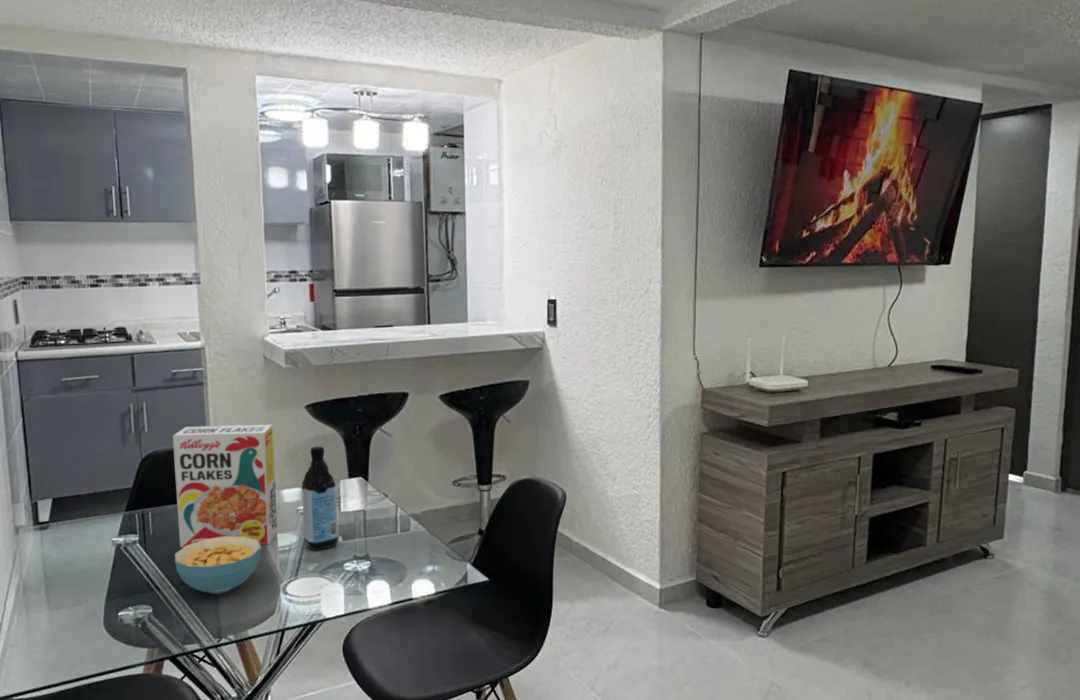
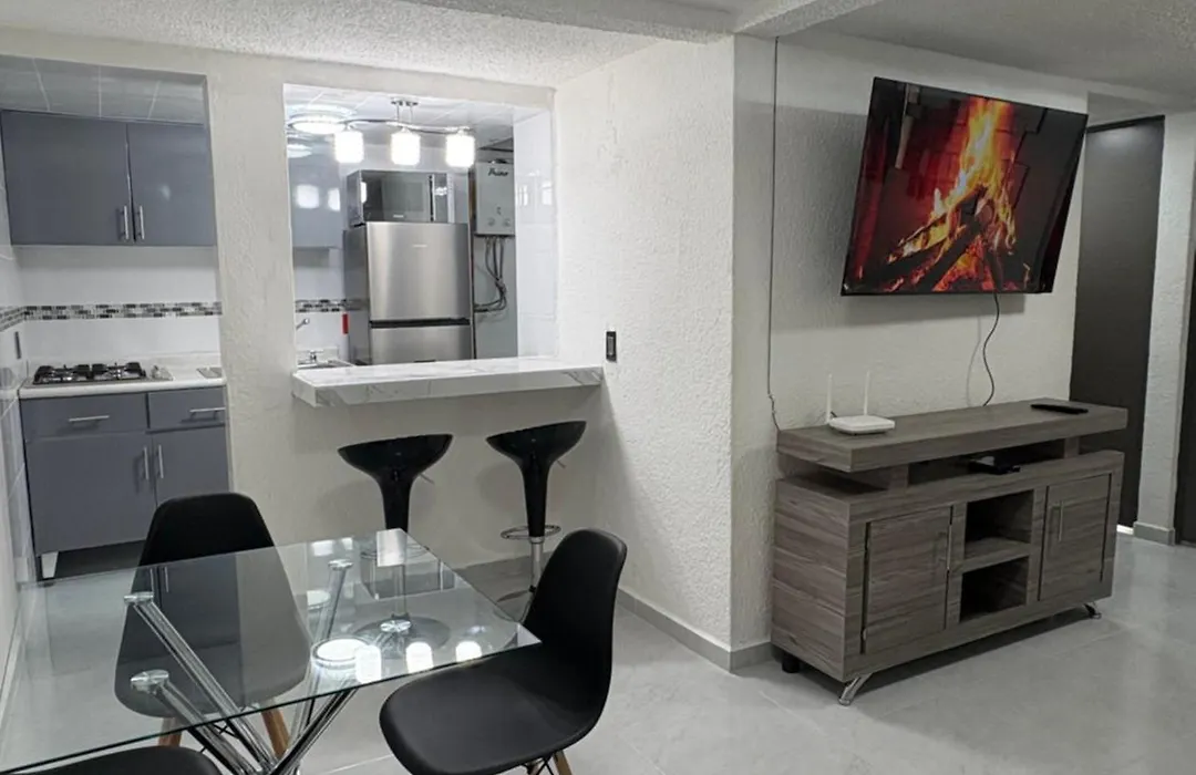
- cereal box (227, 484)
- cereal bowl (219, 569)
- water bottle (319, 496)
